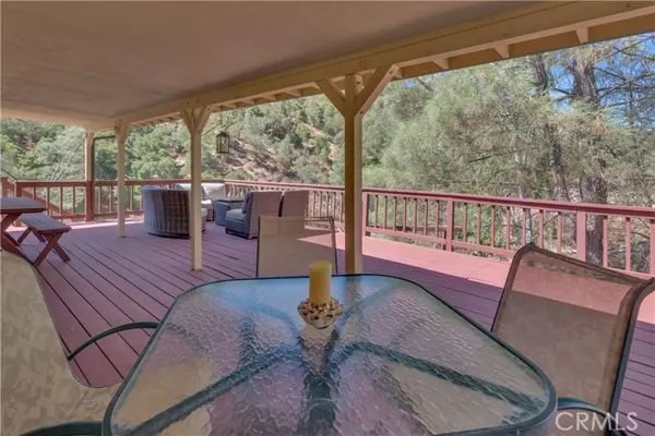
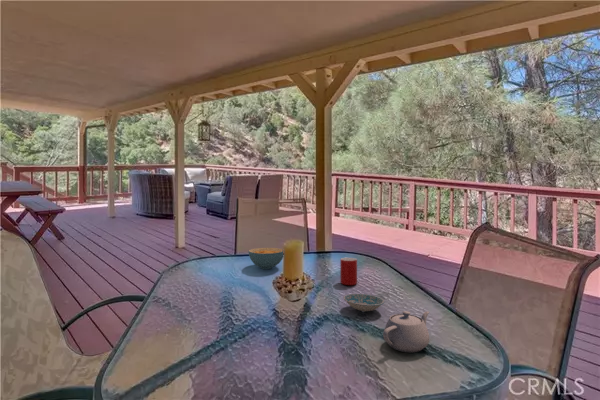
+ ceramic bowl (363, 305)
+ cup (350, 270)
+ cereal bowl (266, 259)
+ teapot (406, 328)
